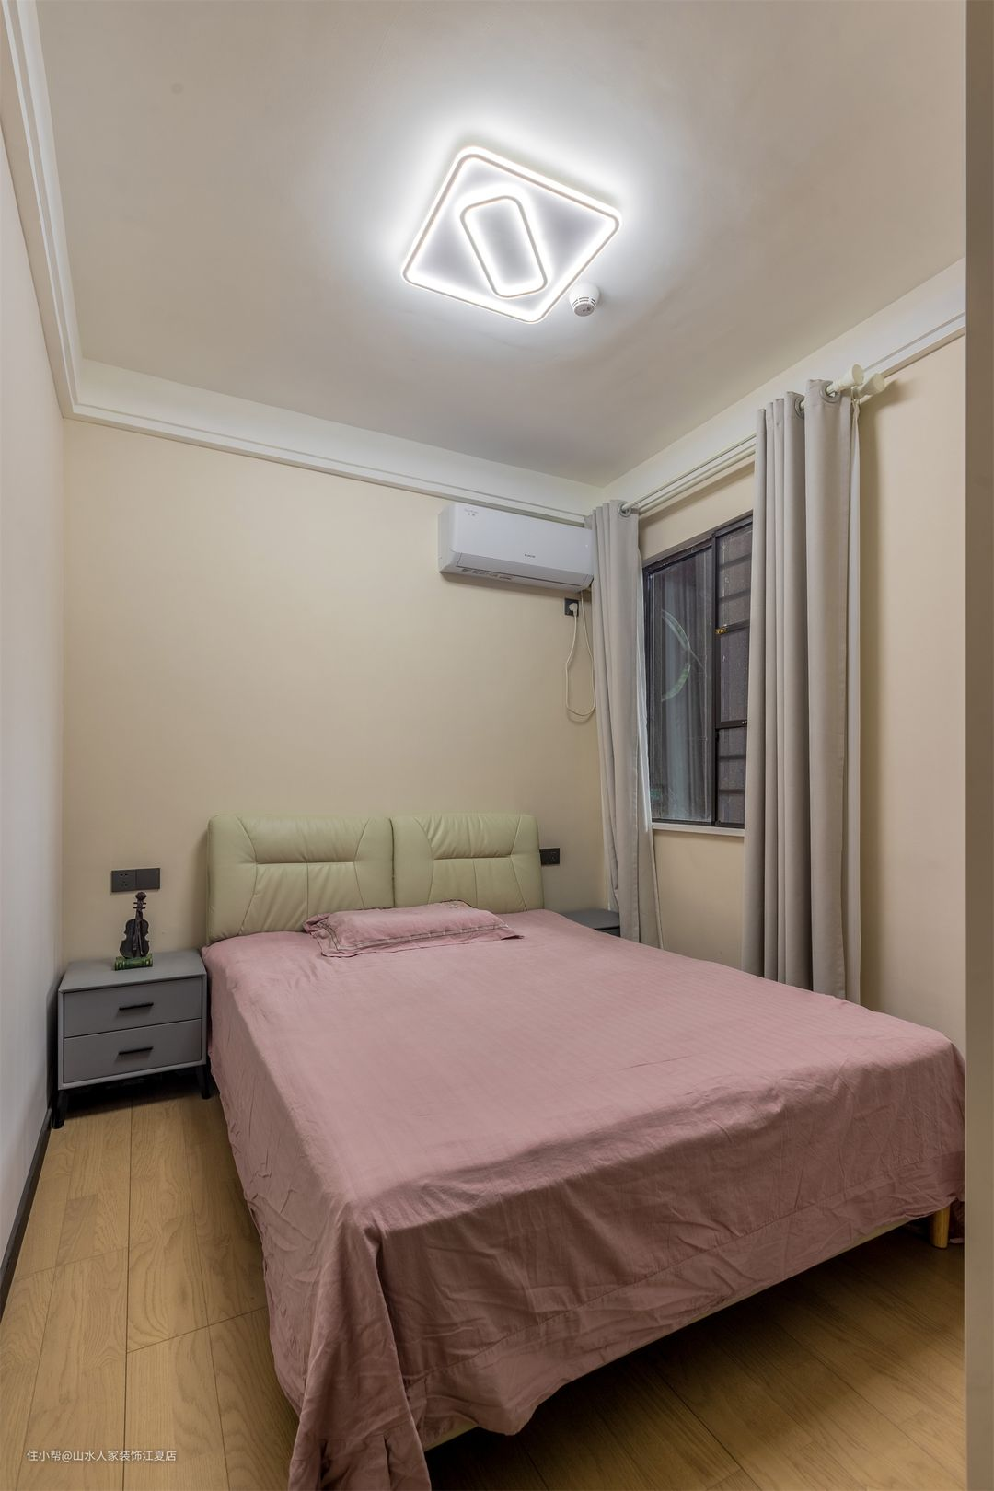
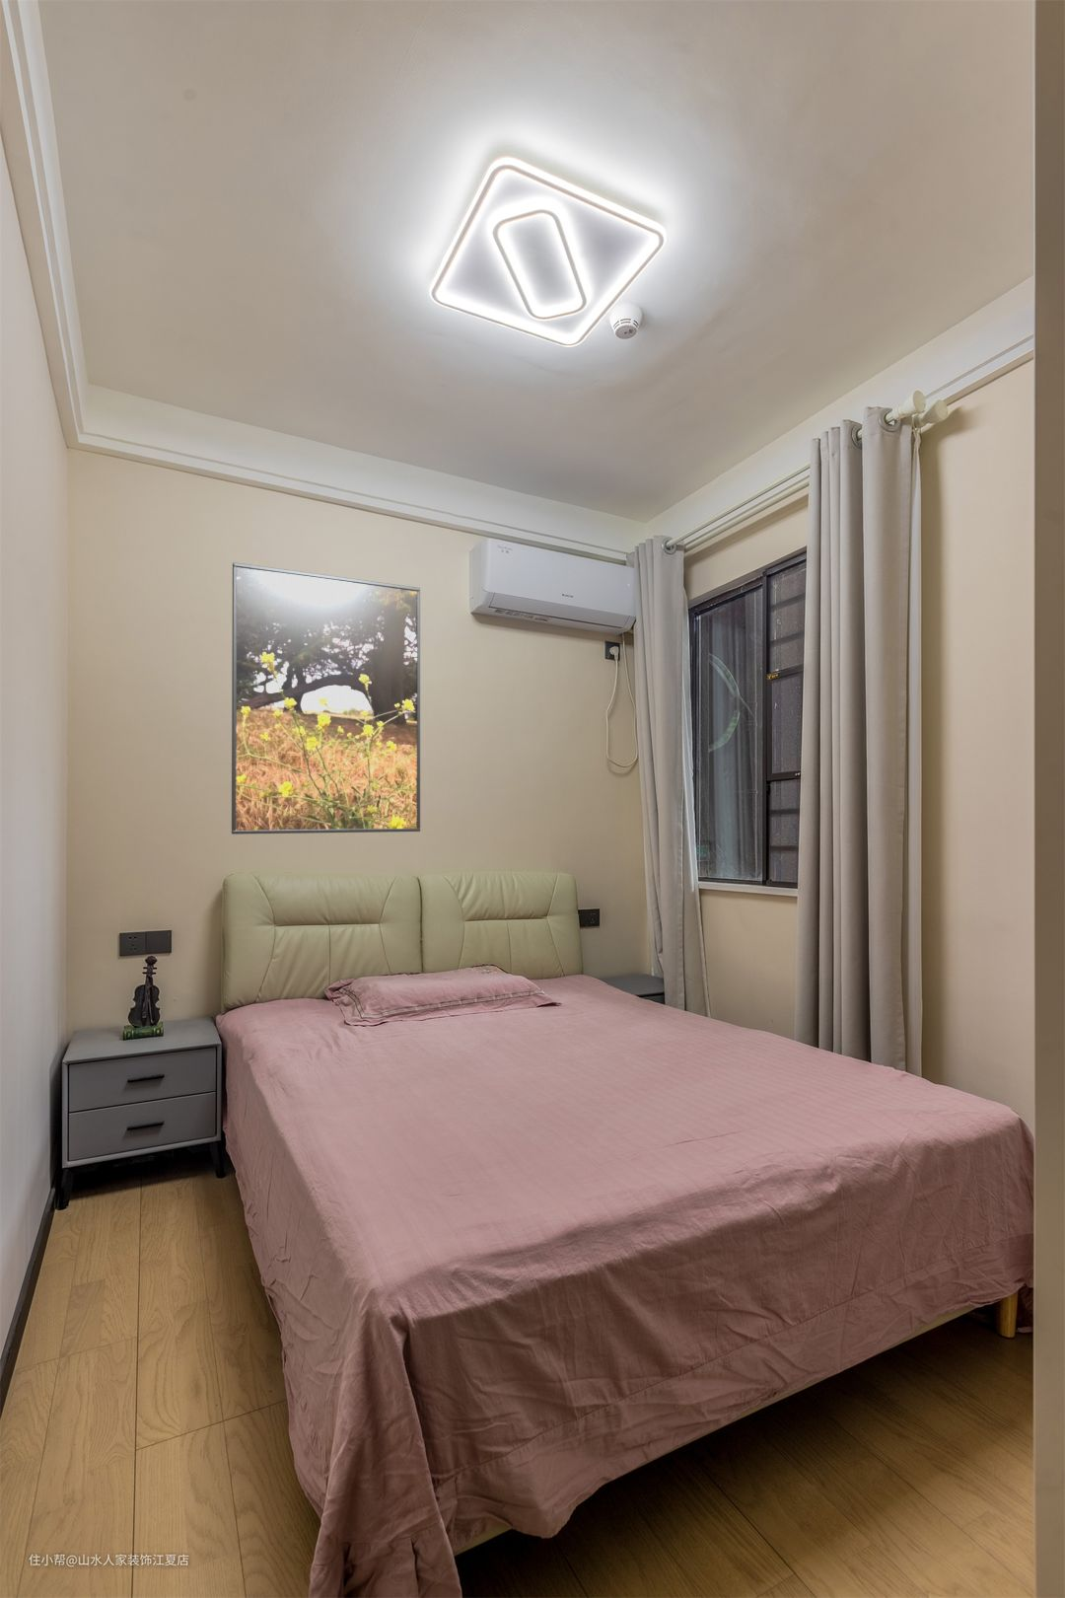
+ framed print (330, 704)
